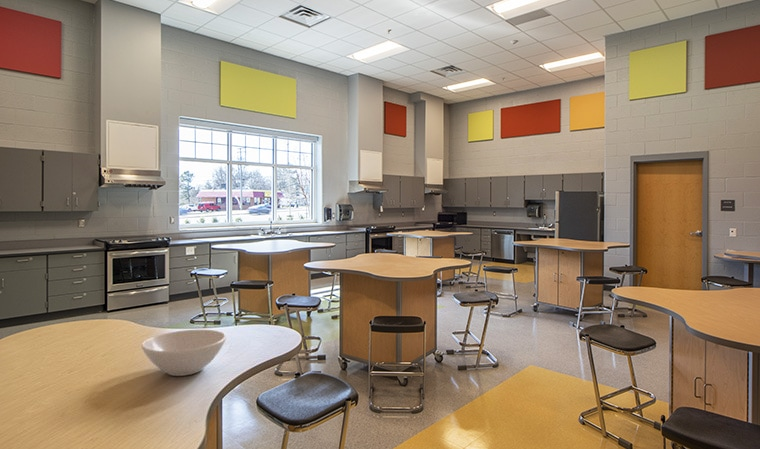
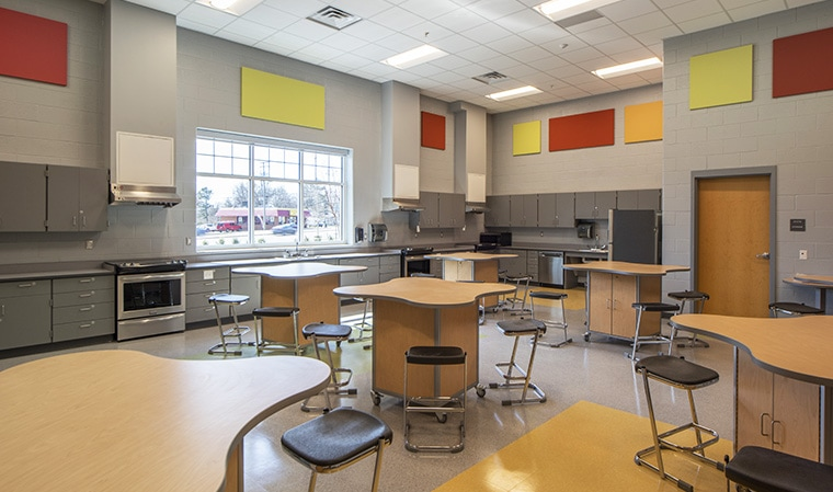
- bowl (185, 354)
